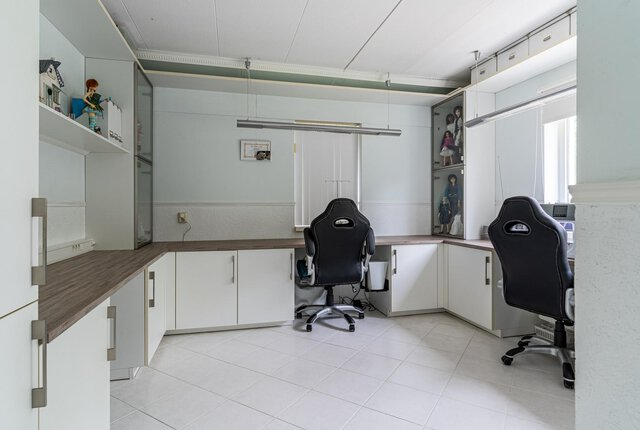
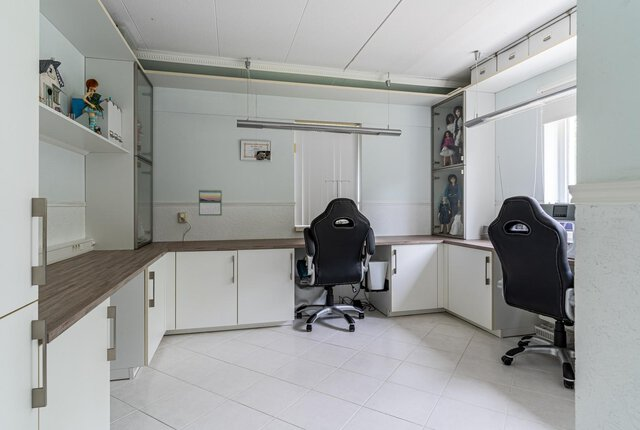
+ calendar (210, 202)
